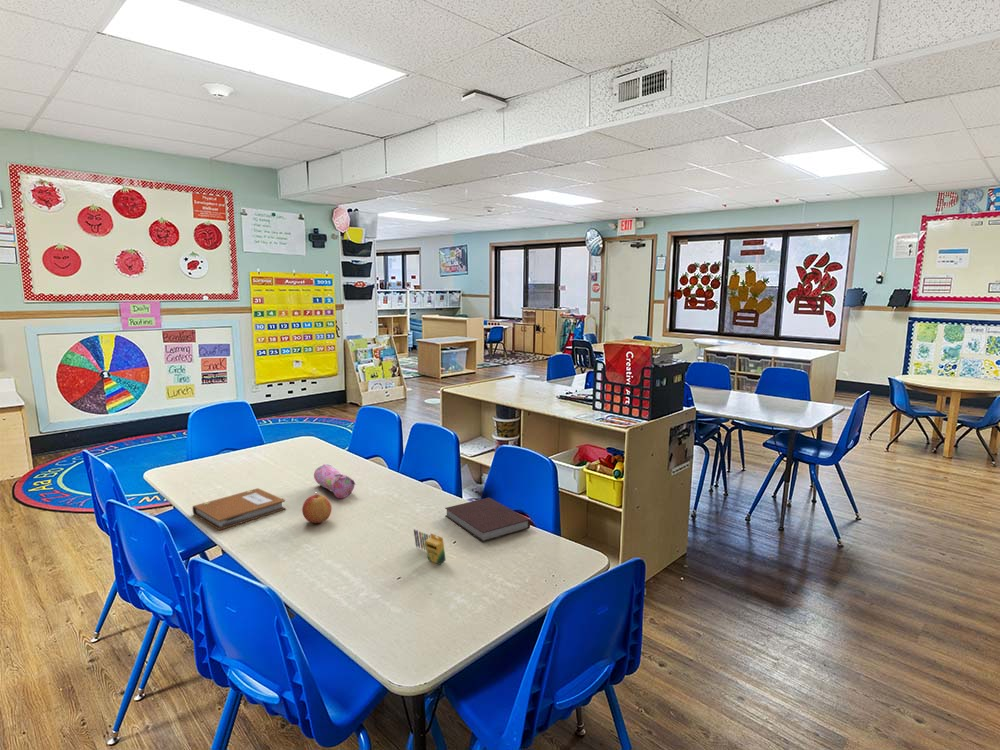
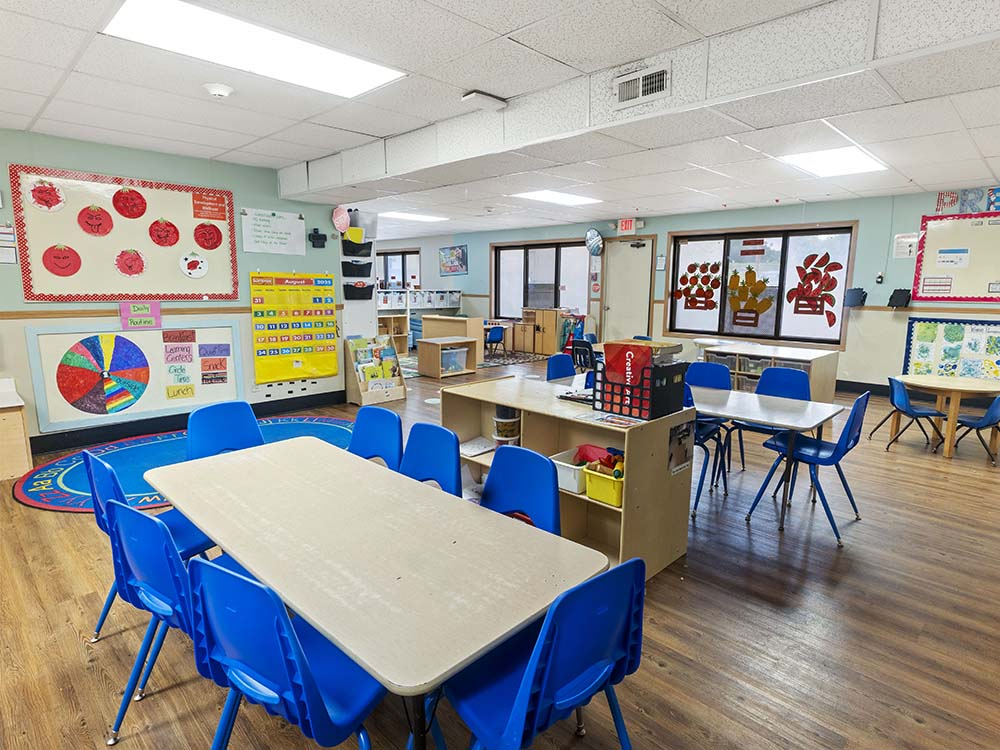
- crayon (429, 543)
- pencil case (334, 479)
- apple (316, 507)
- notebook (241, 506)
- notebook (486, 517)
